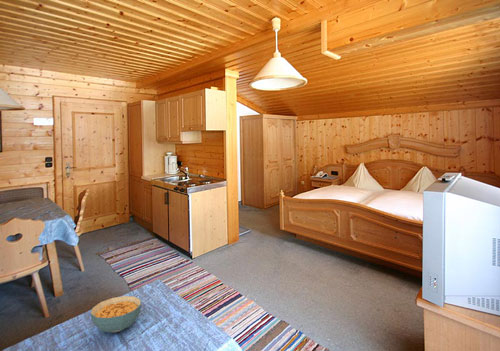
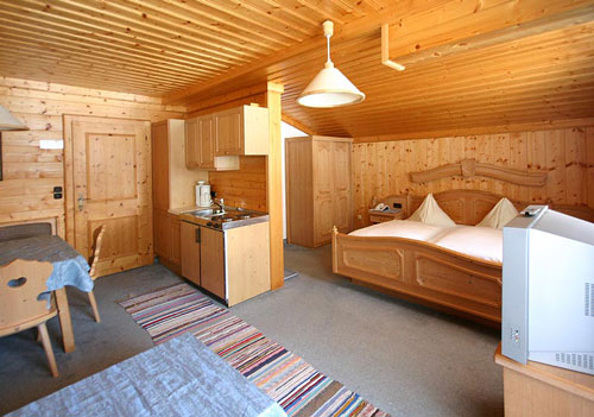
- cereal bowl (117, 317)
